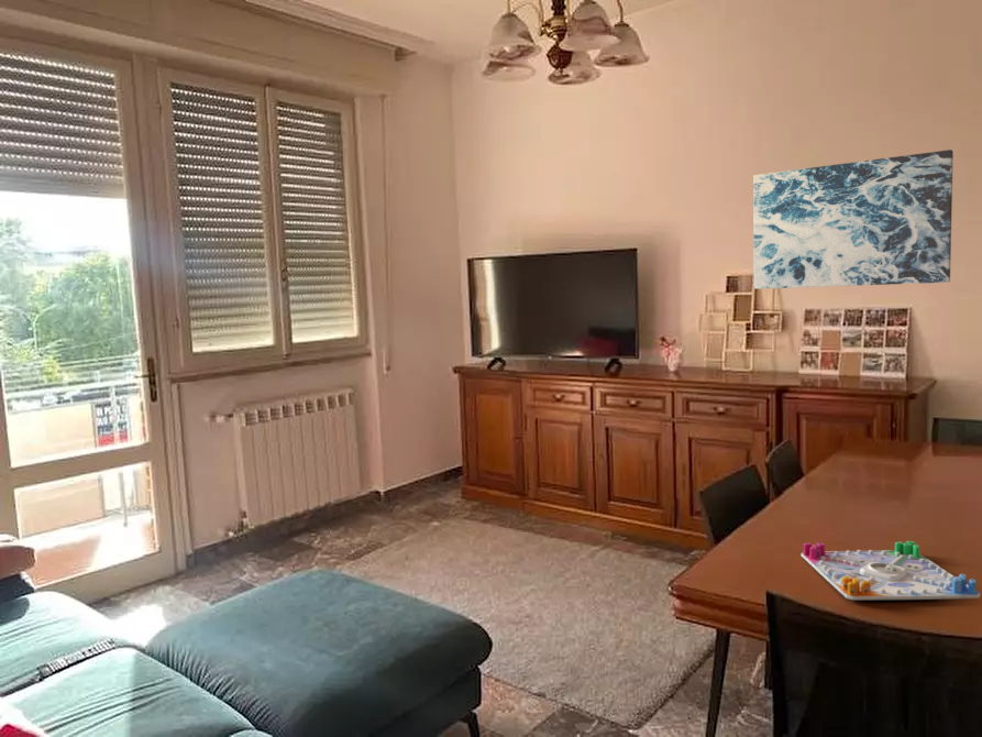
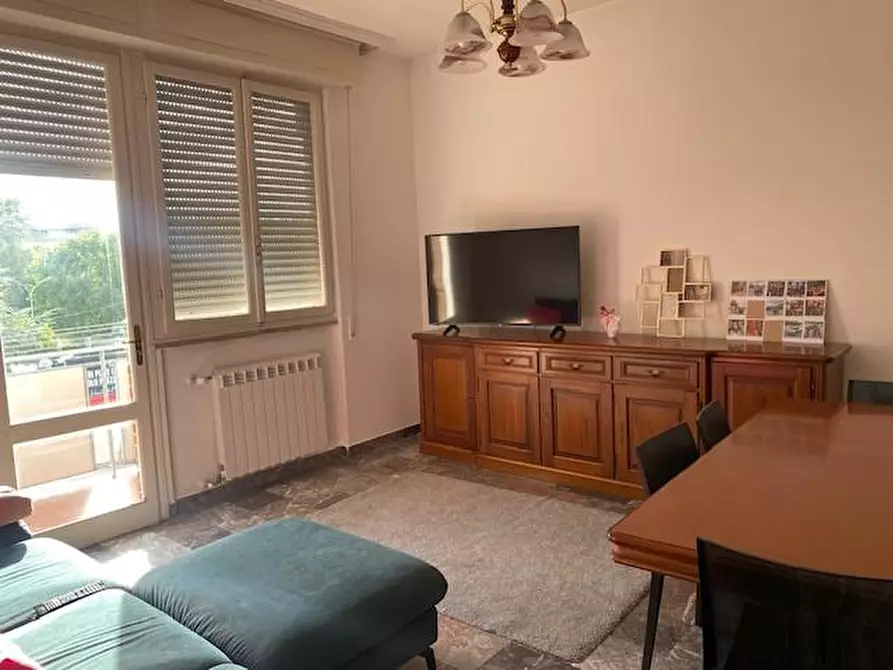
- board game (883, 568)
- wall art (846, 224)
